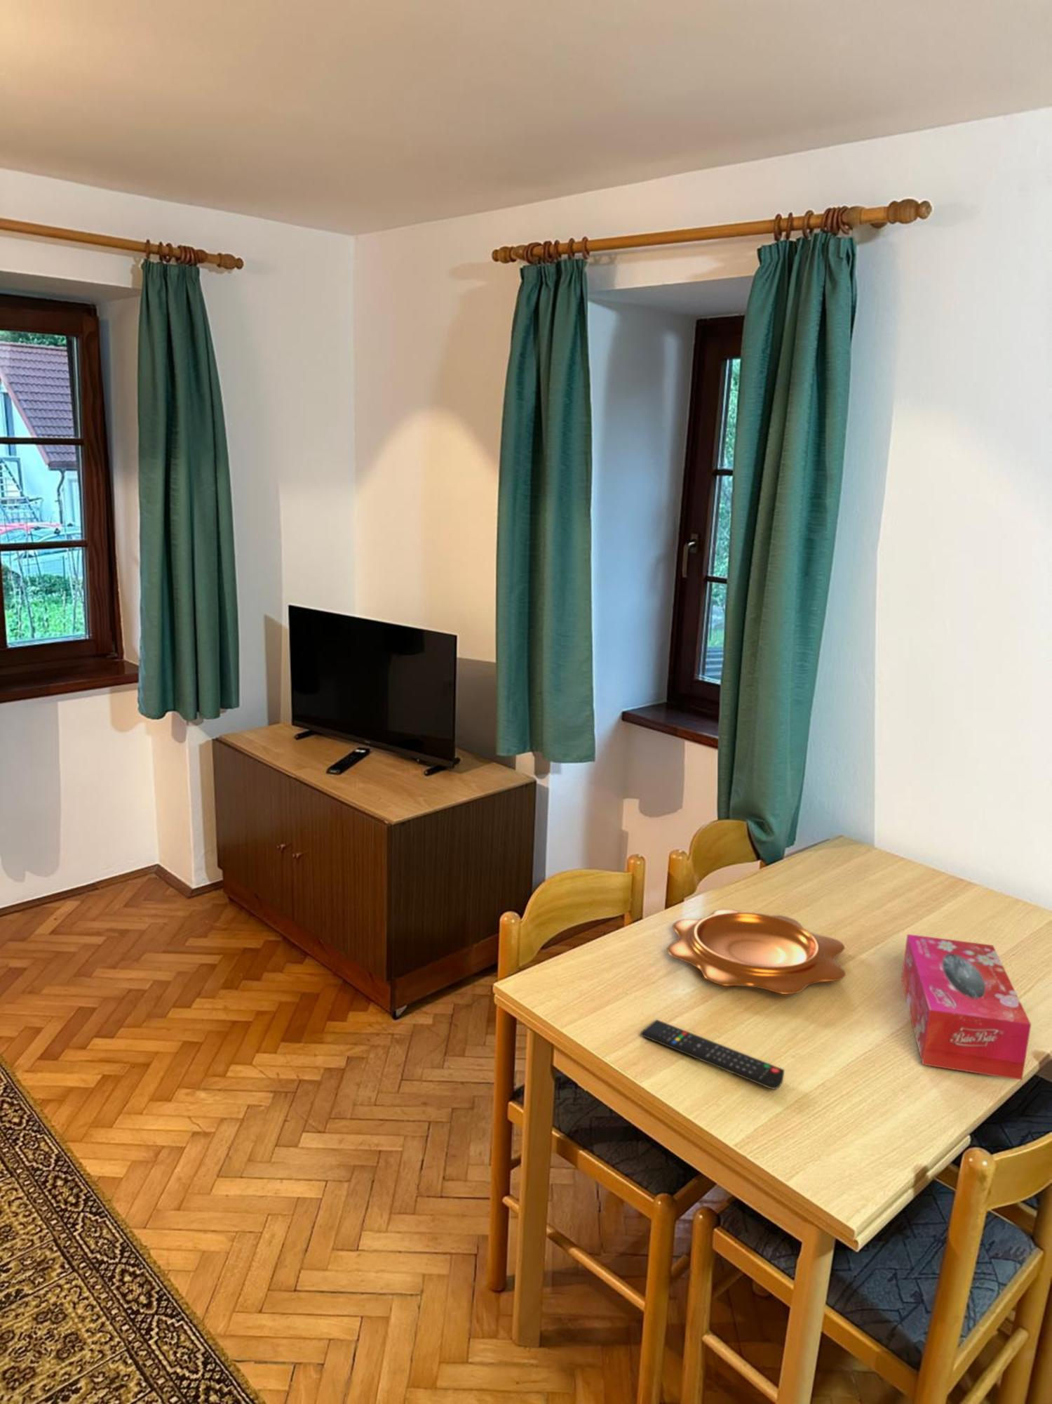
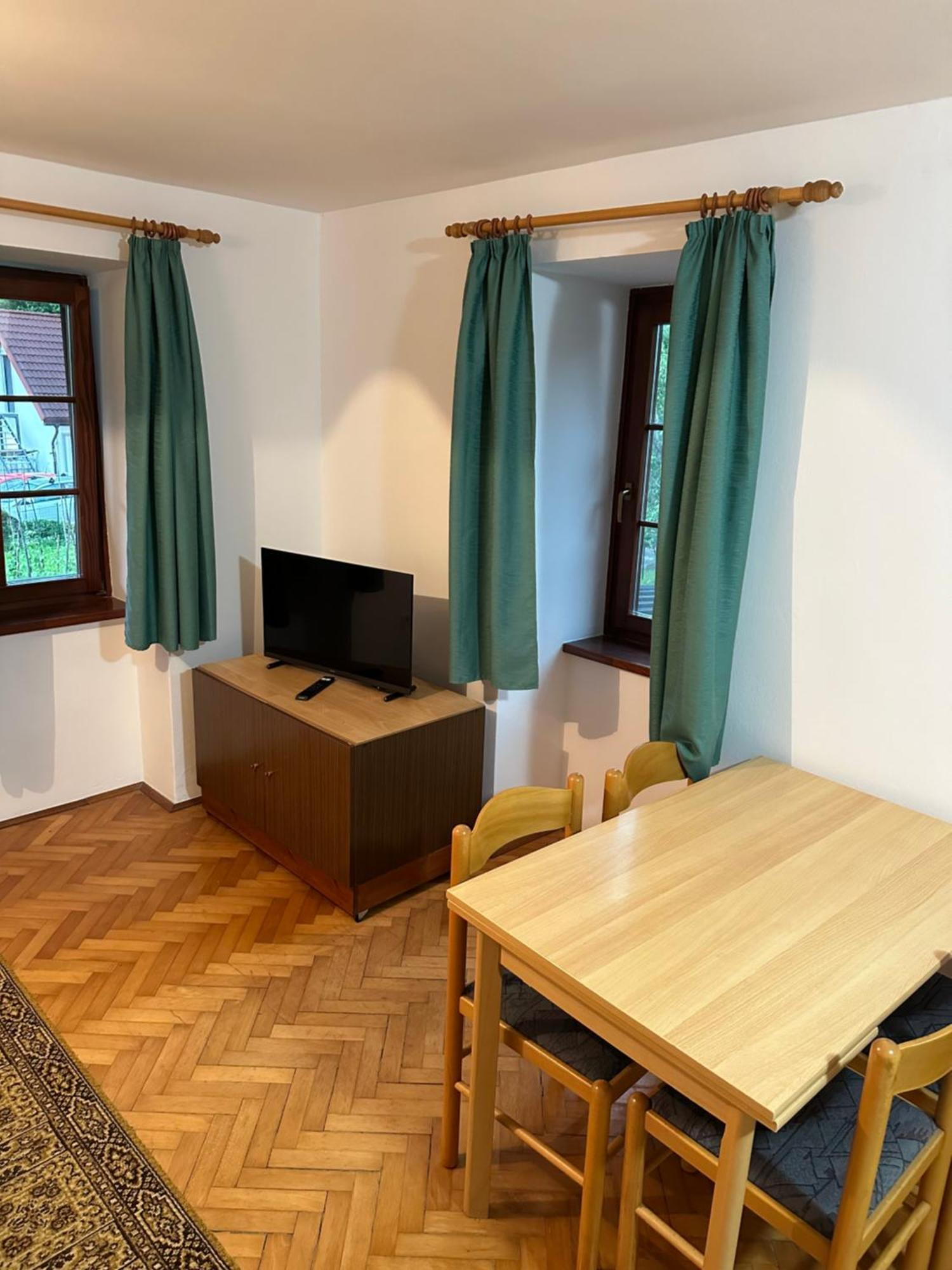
- decorative bowl (756, 947)
- tissue box (959, 1002)
- remote control (712, 1055)
